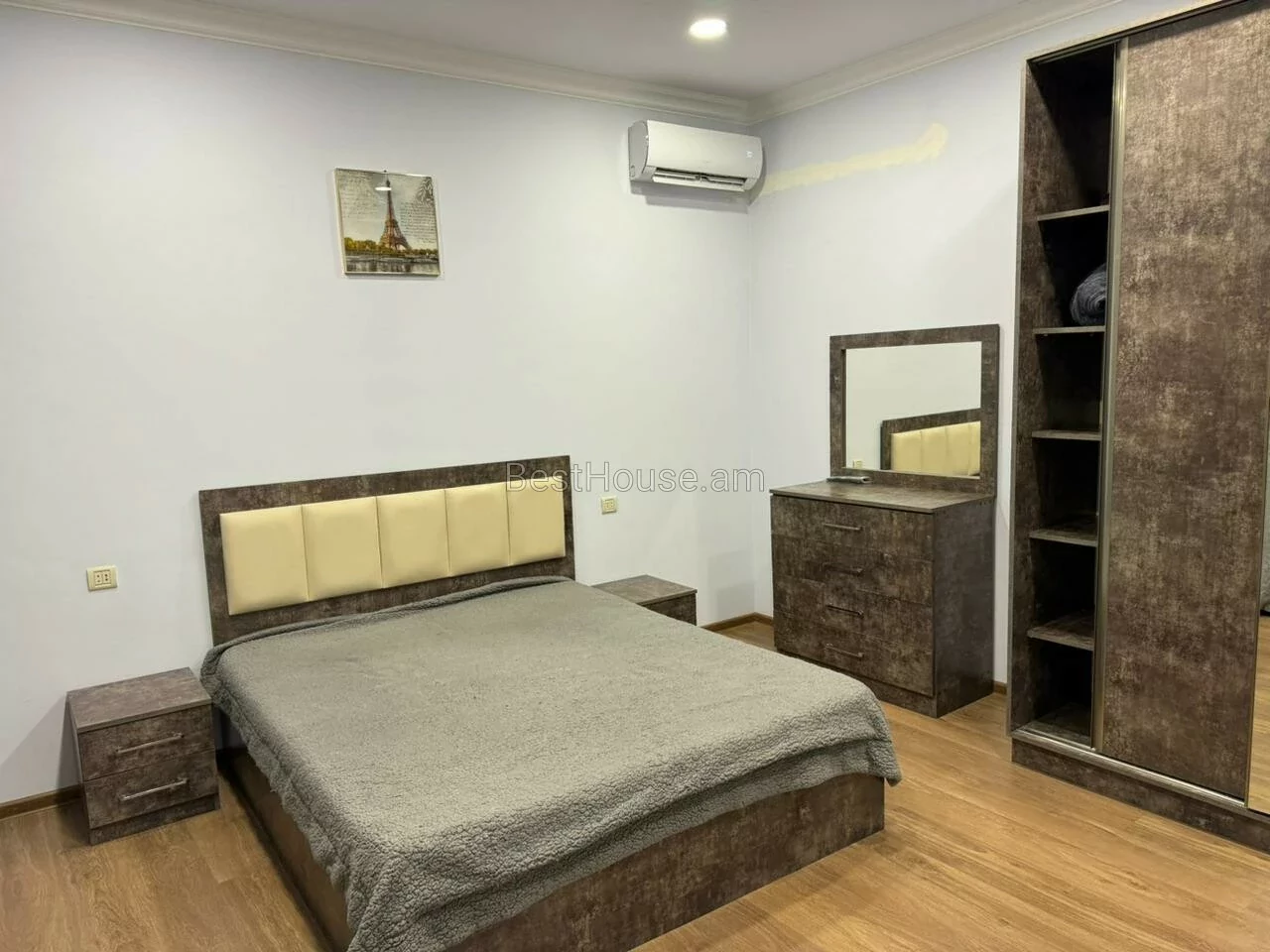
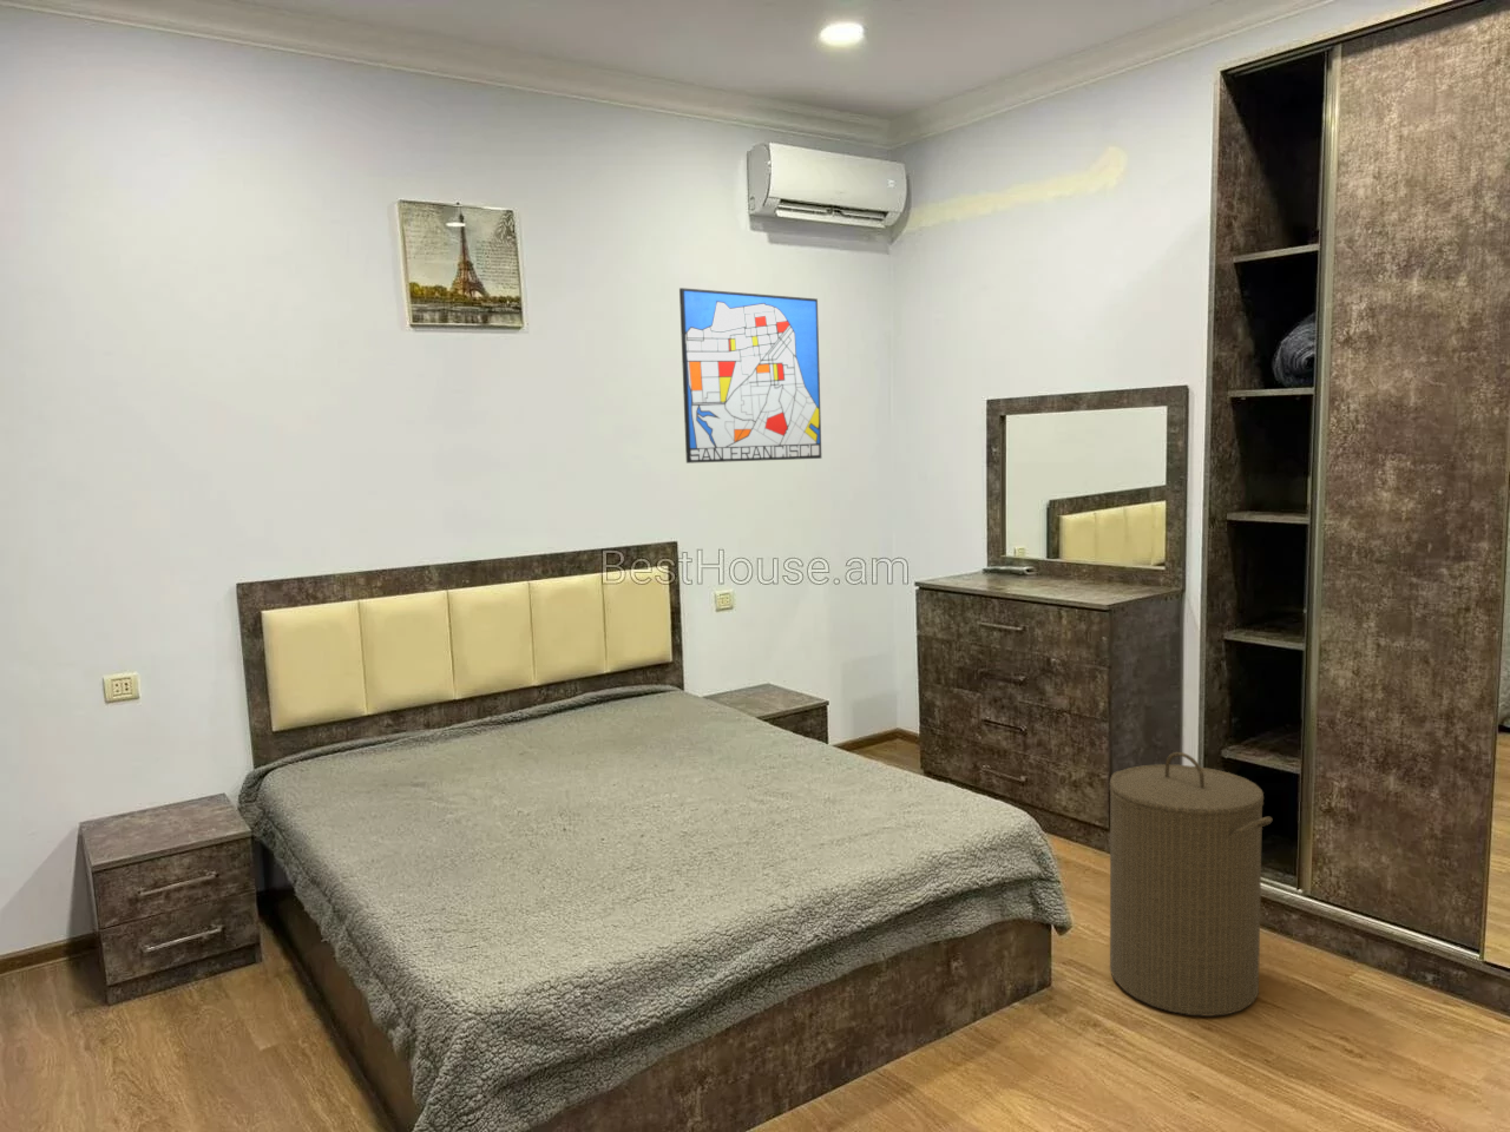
+ laundry hamper (1183, 868)
+ wall art (754, 377)
